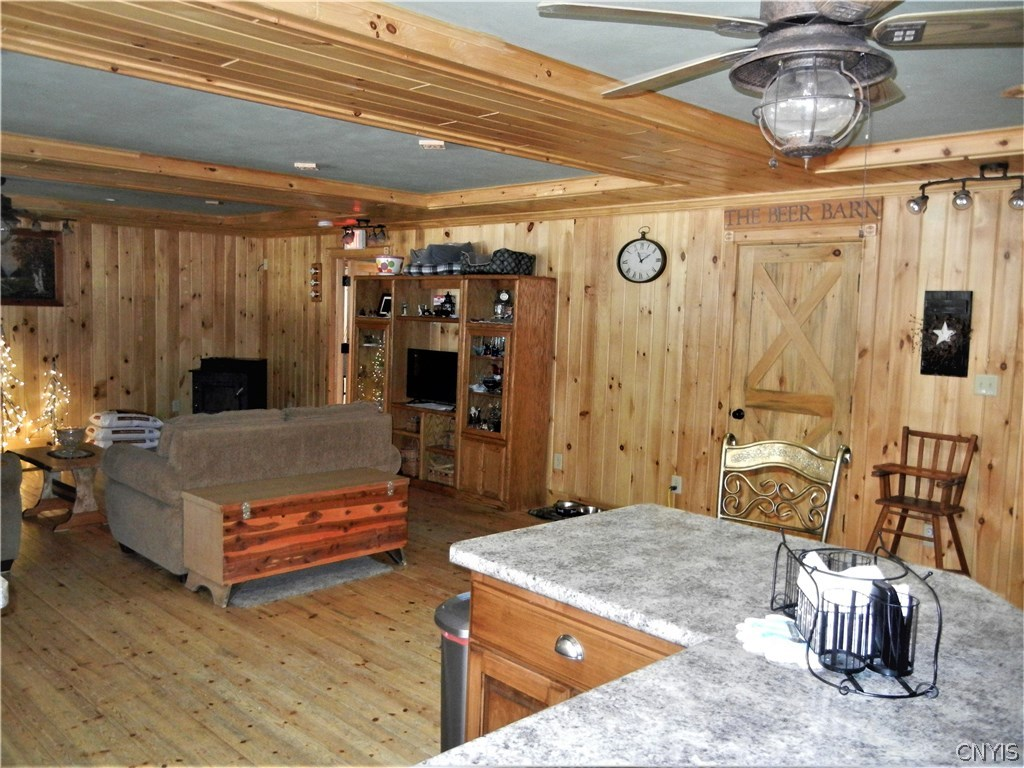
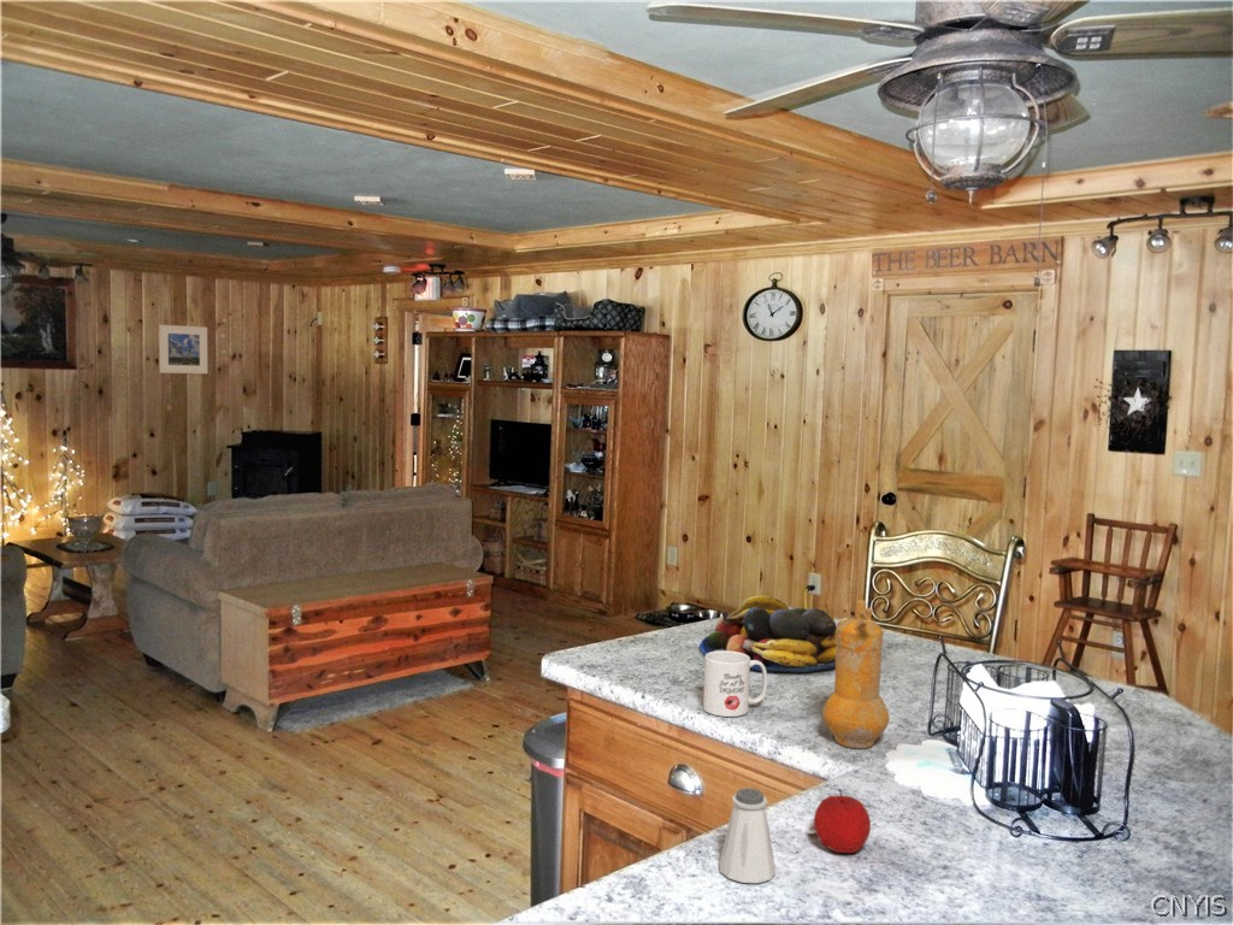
+ saltshaker (748, 831)
+ pepper mill (859, 672)
+ apple (842, 818)
+ fruit bowl (775, 624)
+ mug (736, 682)
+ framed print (183, 349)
